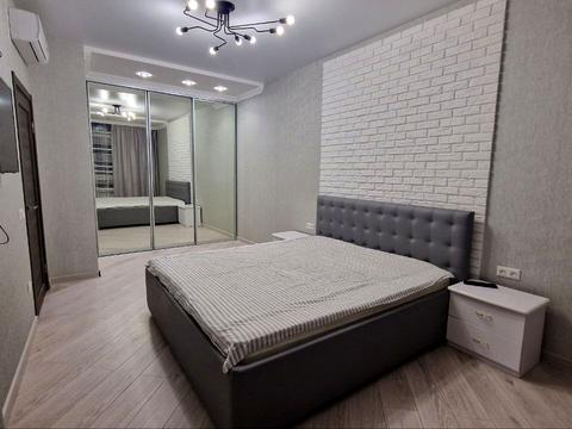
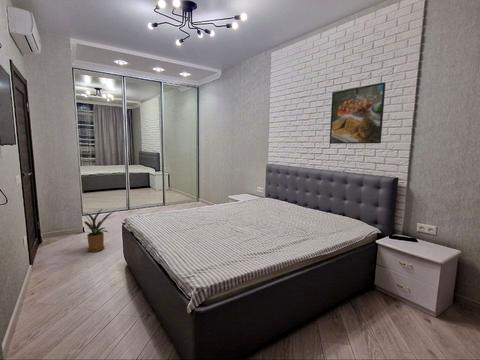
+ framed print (354, 116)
+ house plant (96, 230)
